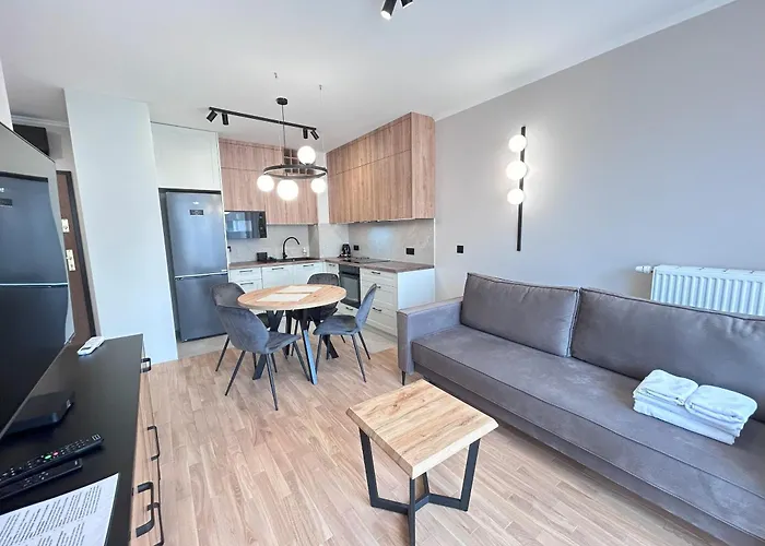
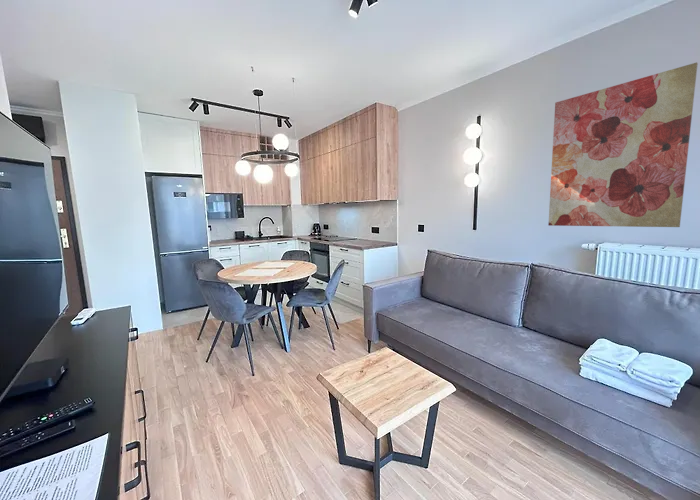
+ wall art (610, 157)
